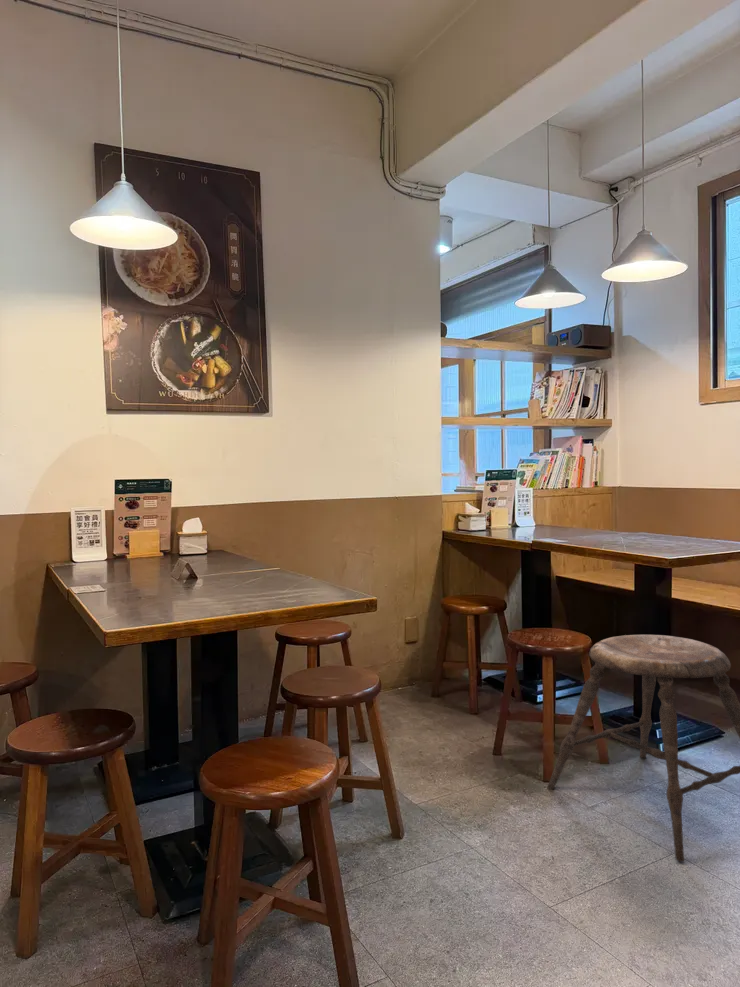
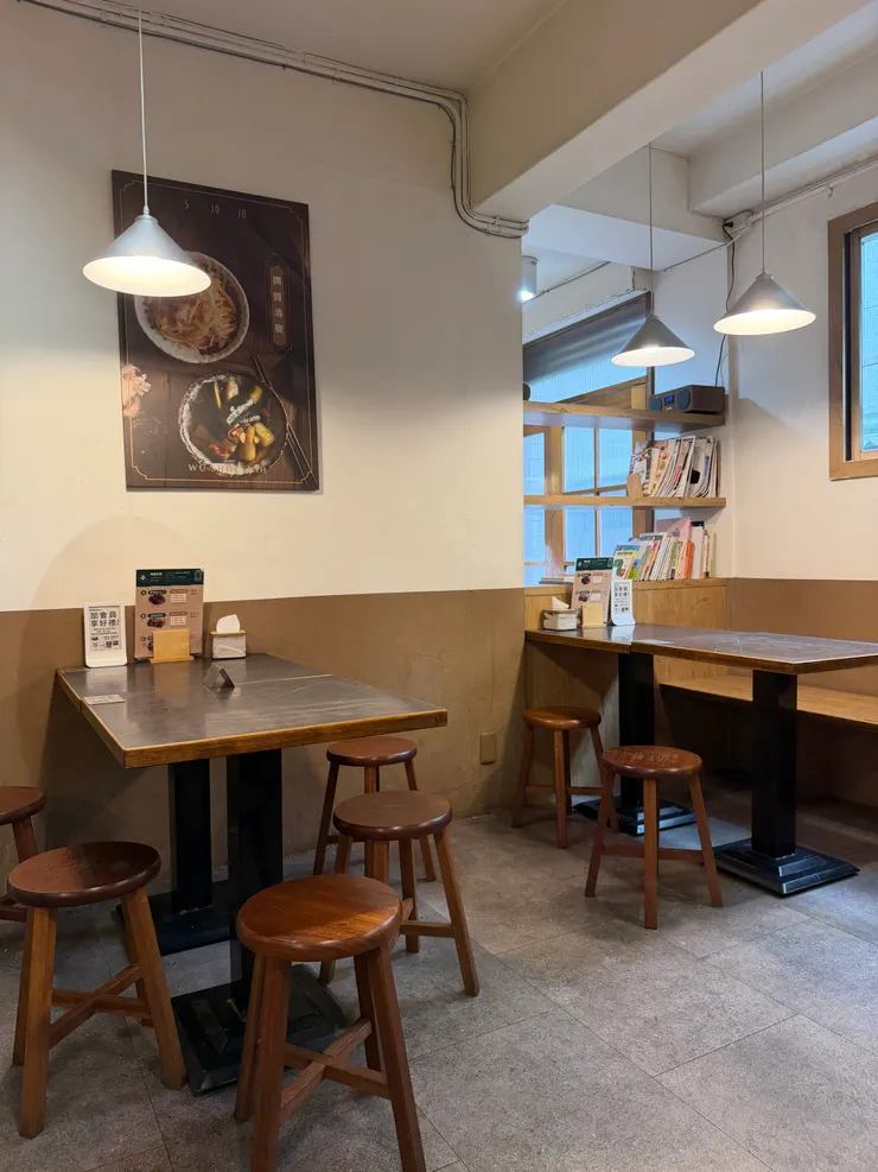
- stool (660, 722)
